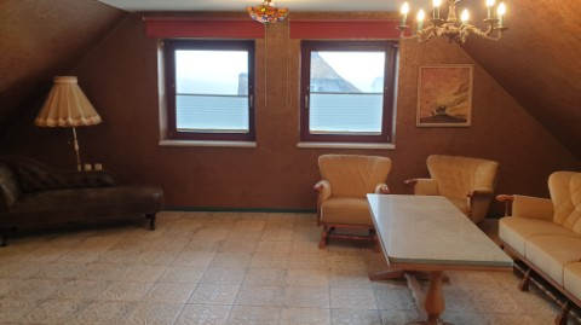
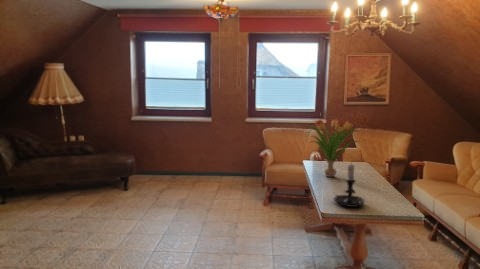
+ flower arrangement (332, 148)
+ candle holder (349, 183)
